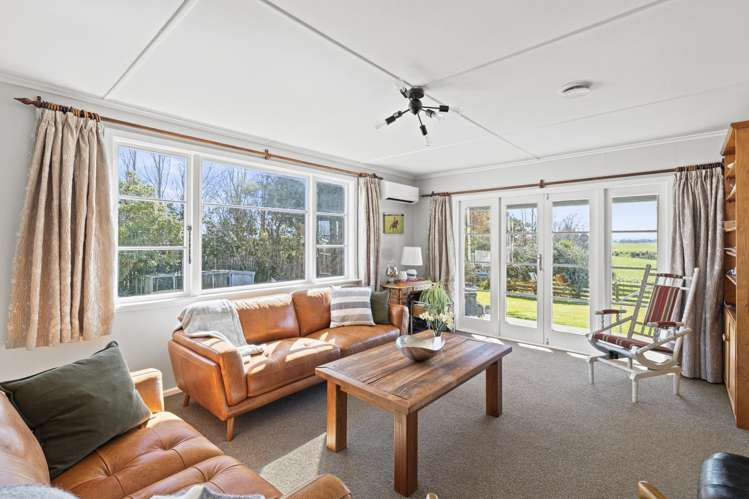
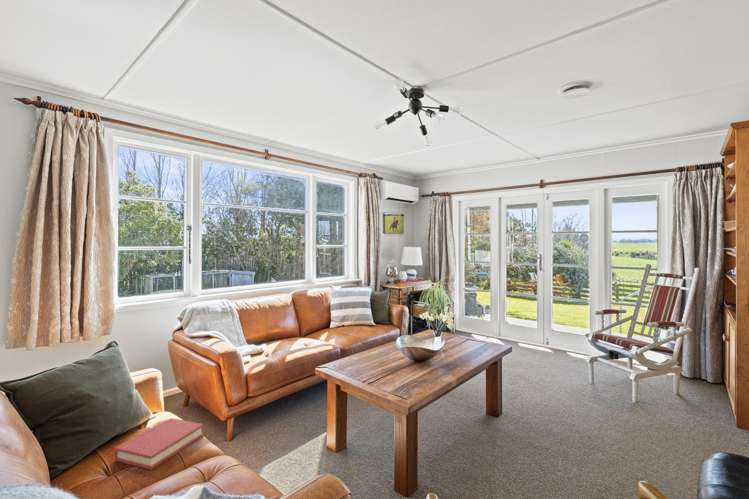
+ hardback book (161, 441)
